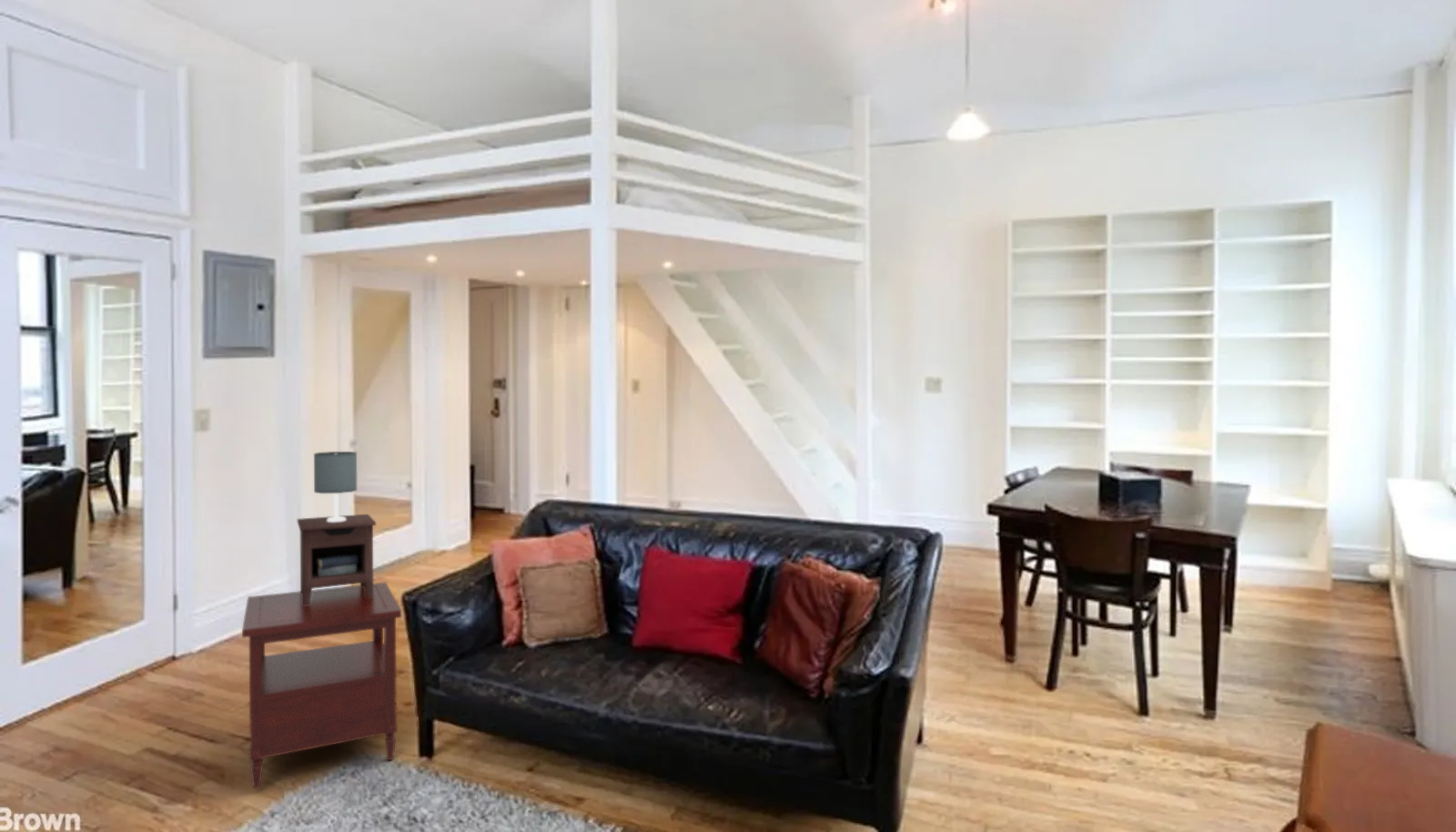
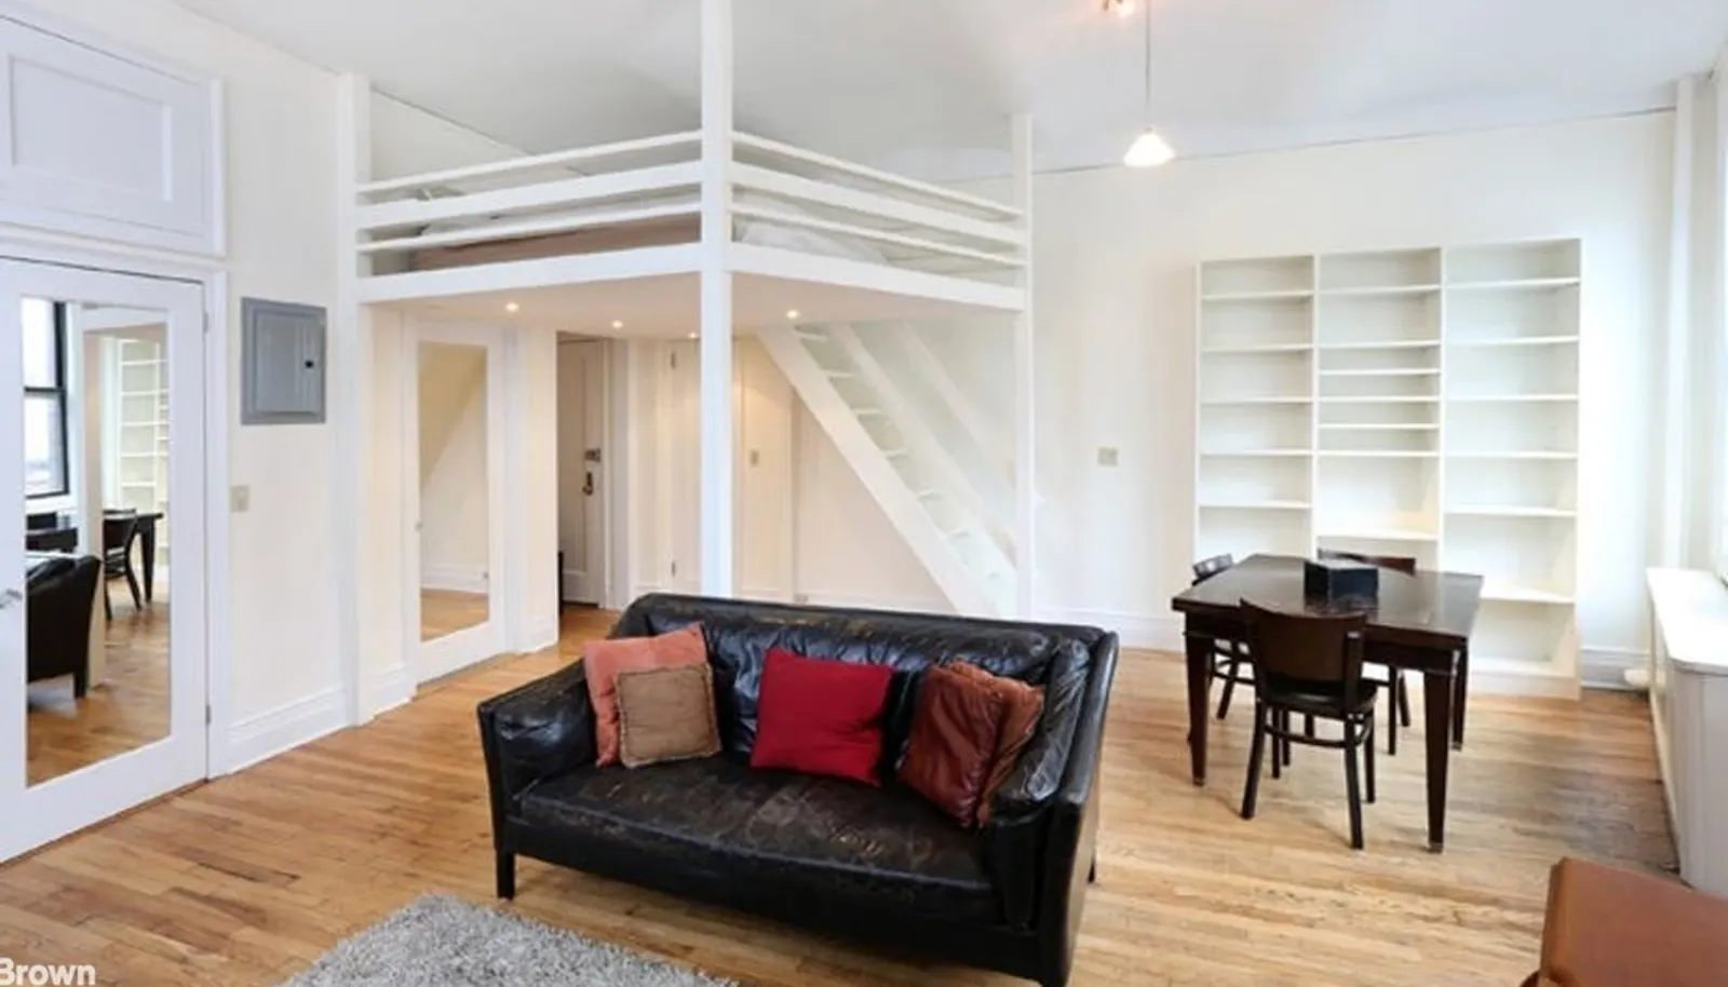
- side table (322, 676)
- table lamp (336, 523)
